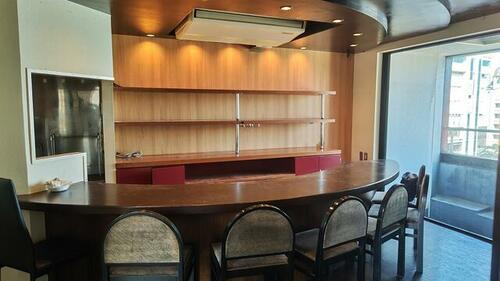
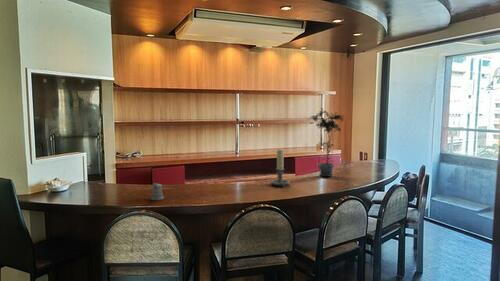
+ candle holder (280, 167)
+ potted plant (327, 142)
+ pepper shaker (158, 190)
